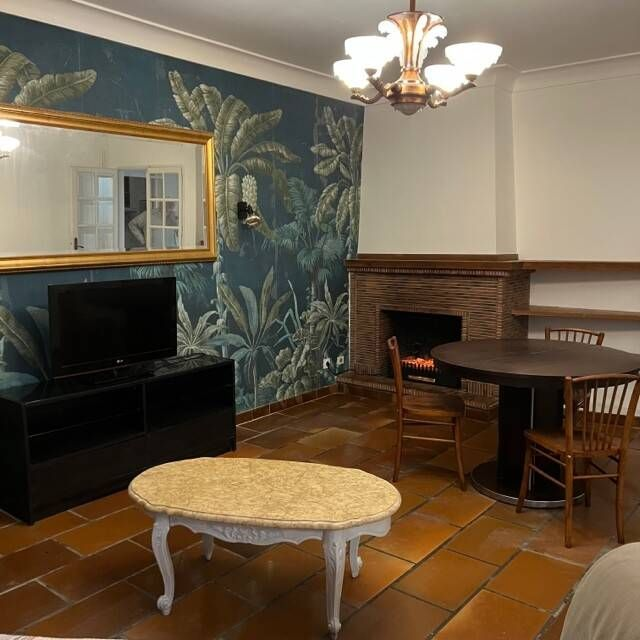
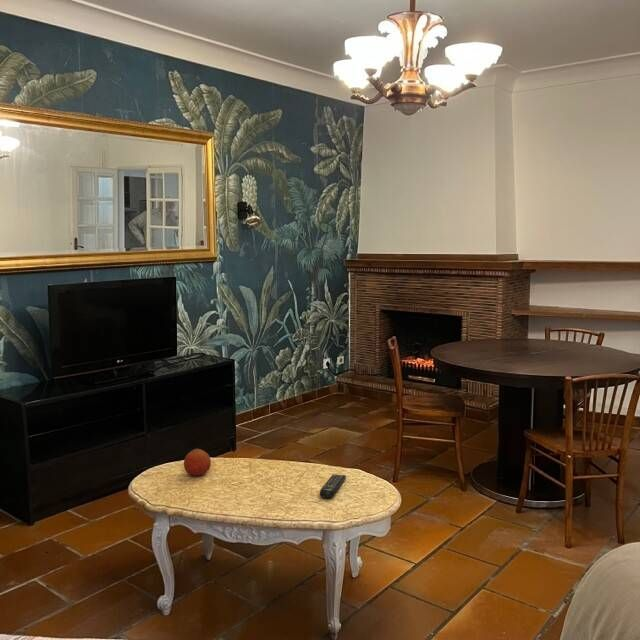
+ fruit (197, 462)
+ remote control (333, 484)
